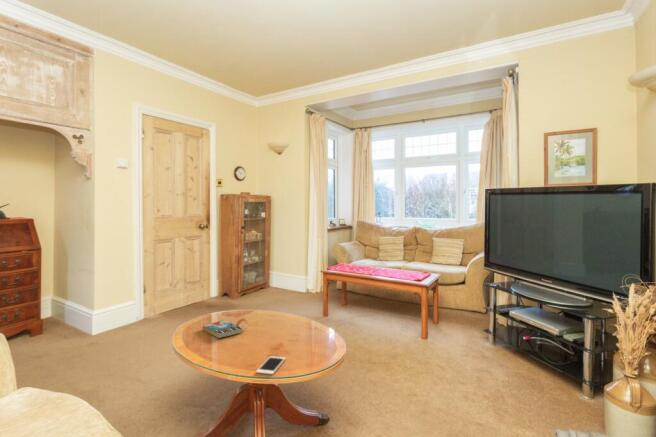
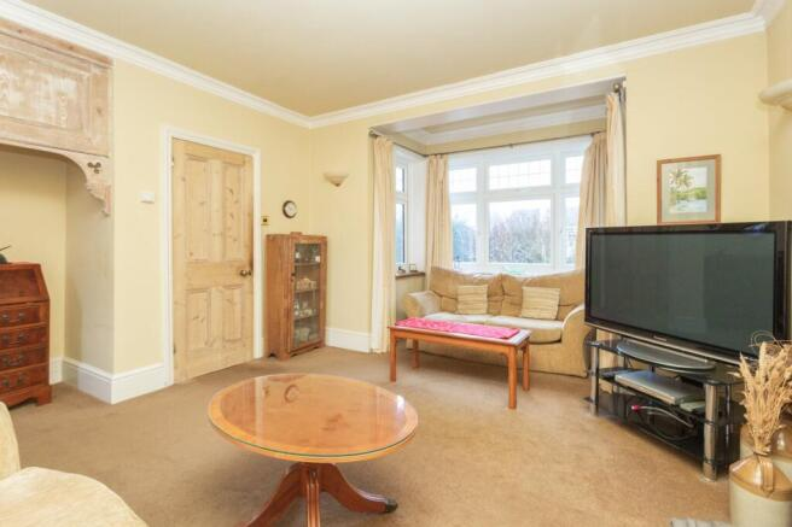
- cell phone (271, 364)
- book (222, 328)
